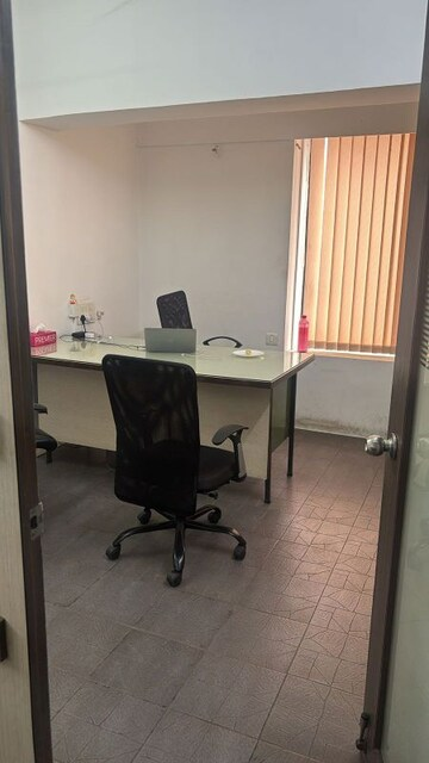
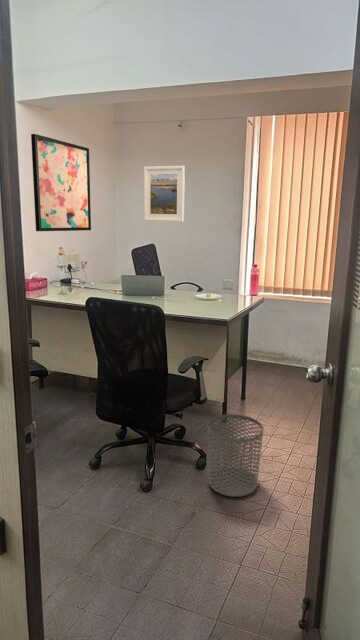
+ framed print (163, 194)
+ wall art (64, 187)
+ waste bin (233, 455)
